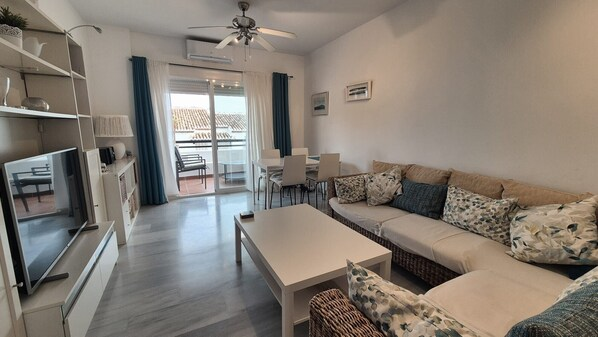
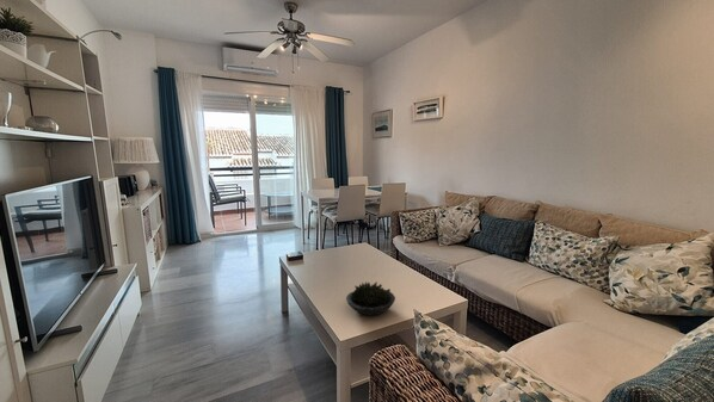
+ succulent plant (370, 296)
